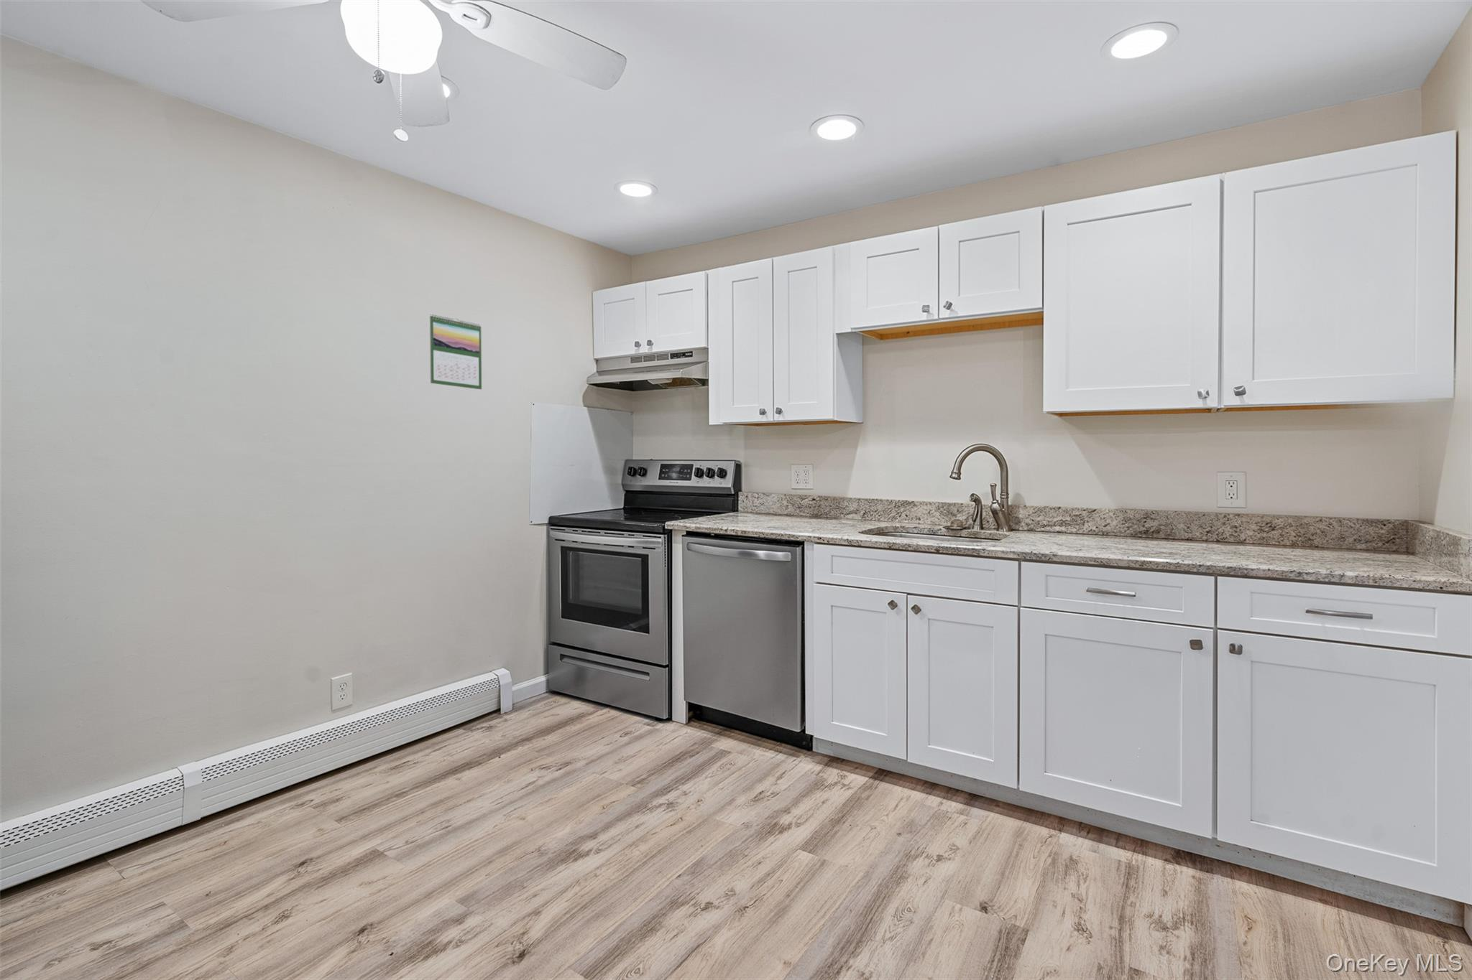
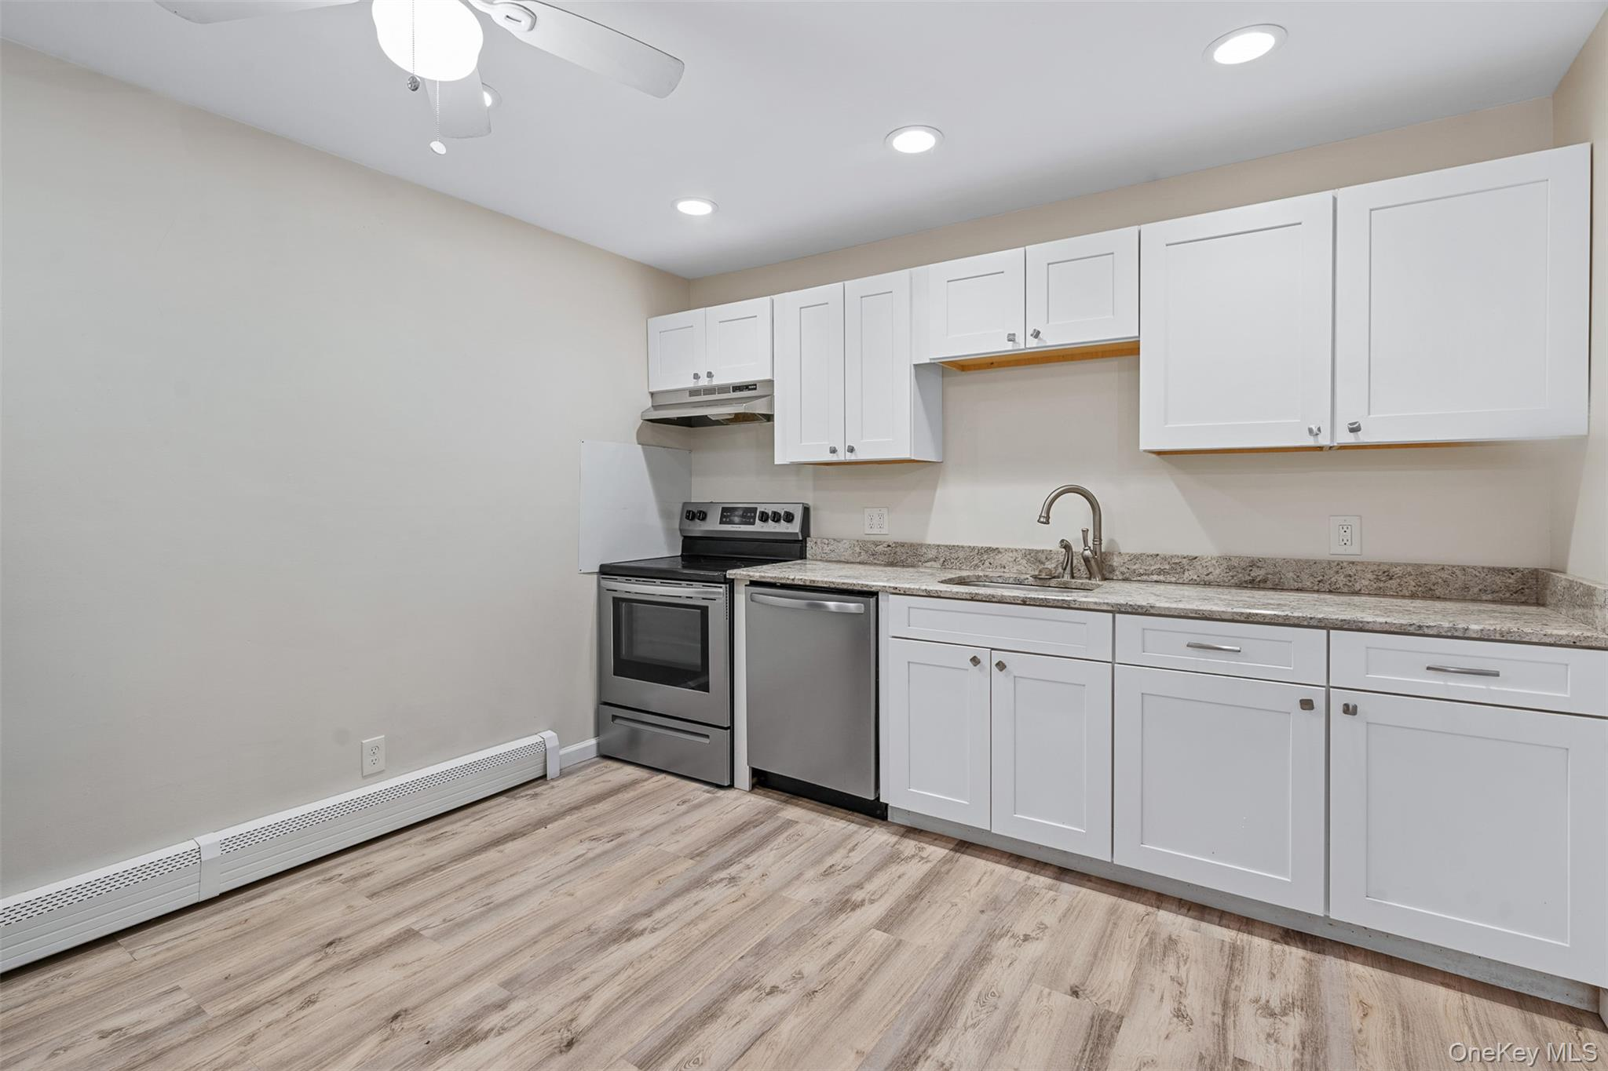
- calendar (456, 352)
